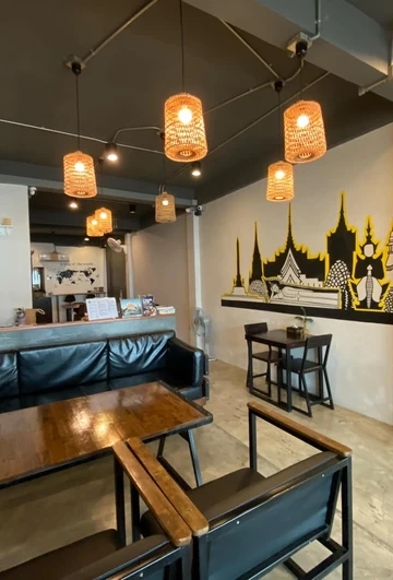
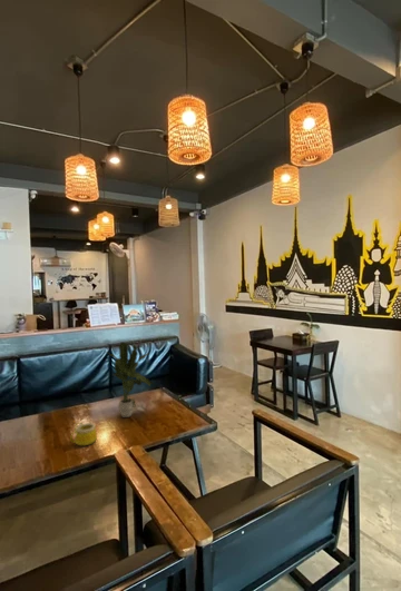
+ mug (84, 431)
+ potted plant (129, 380)
